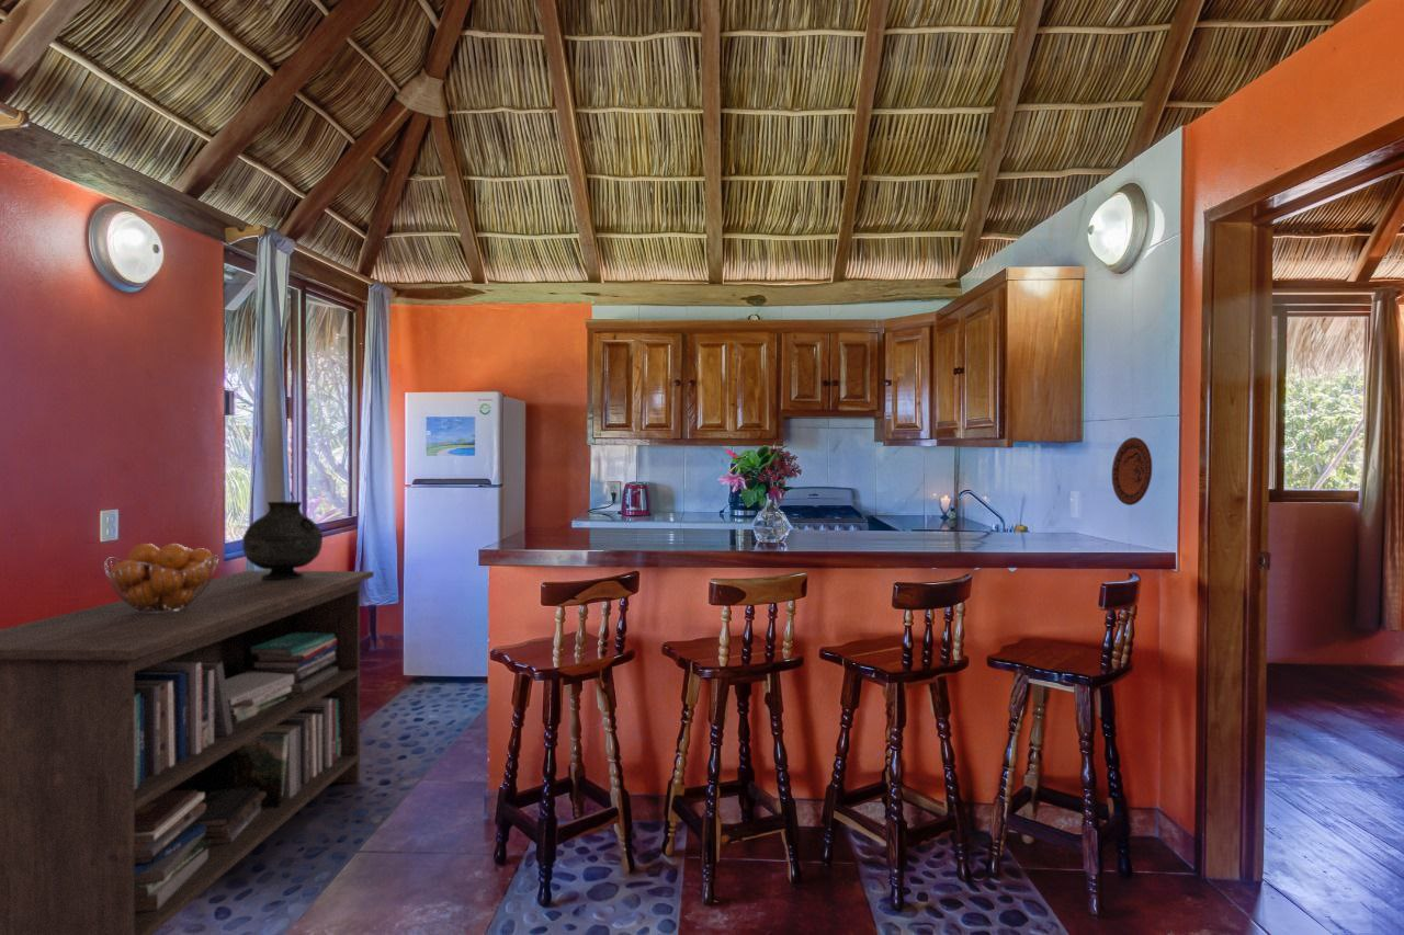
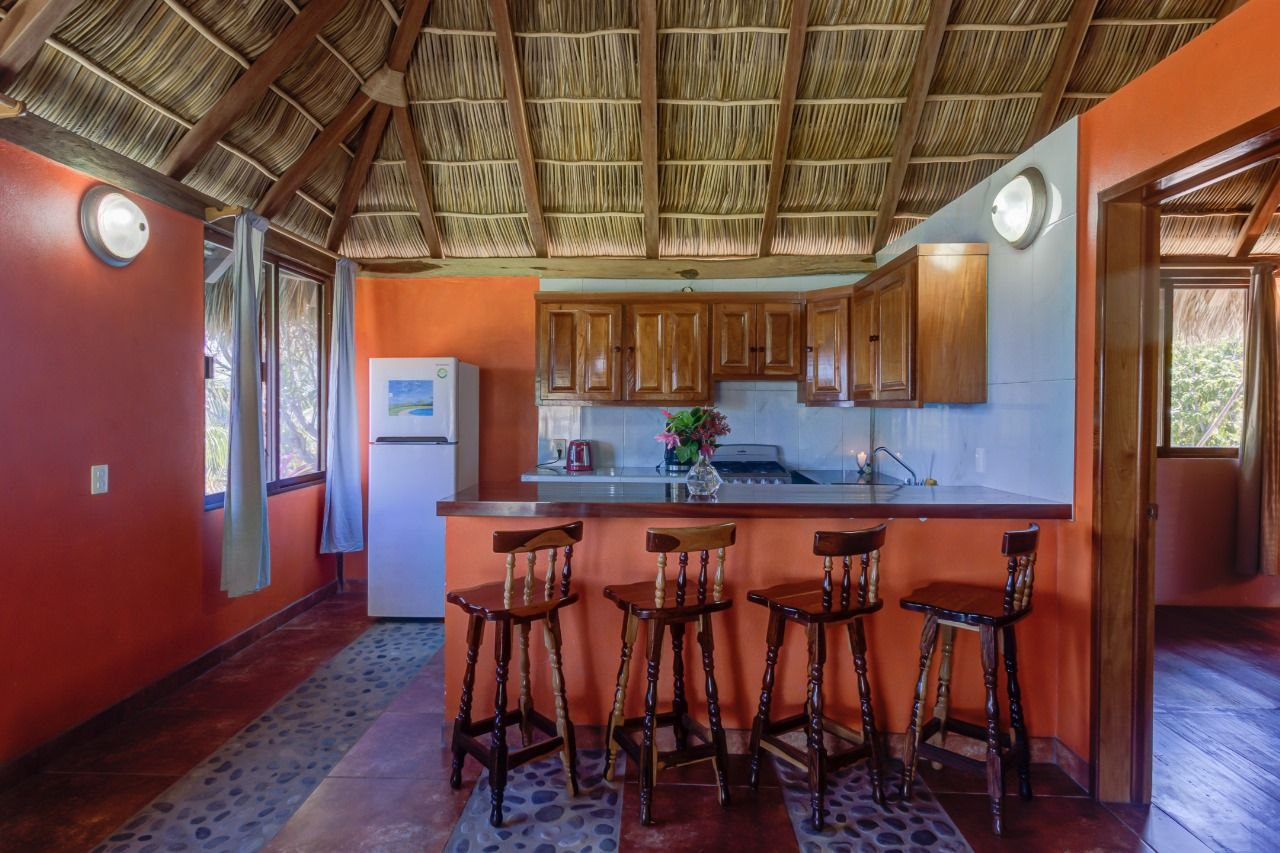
- vase (283, 538)
- fruit basket (163, 575)
- storage cabinet (205, 730)
- decorative plate (1132, 470)
